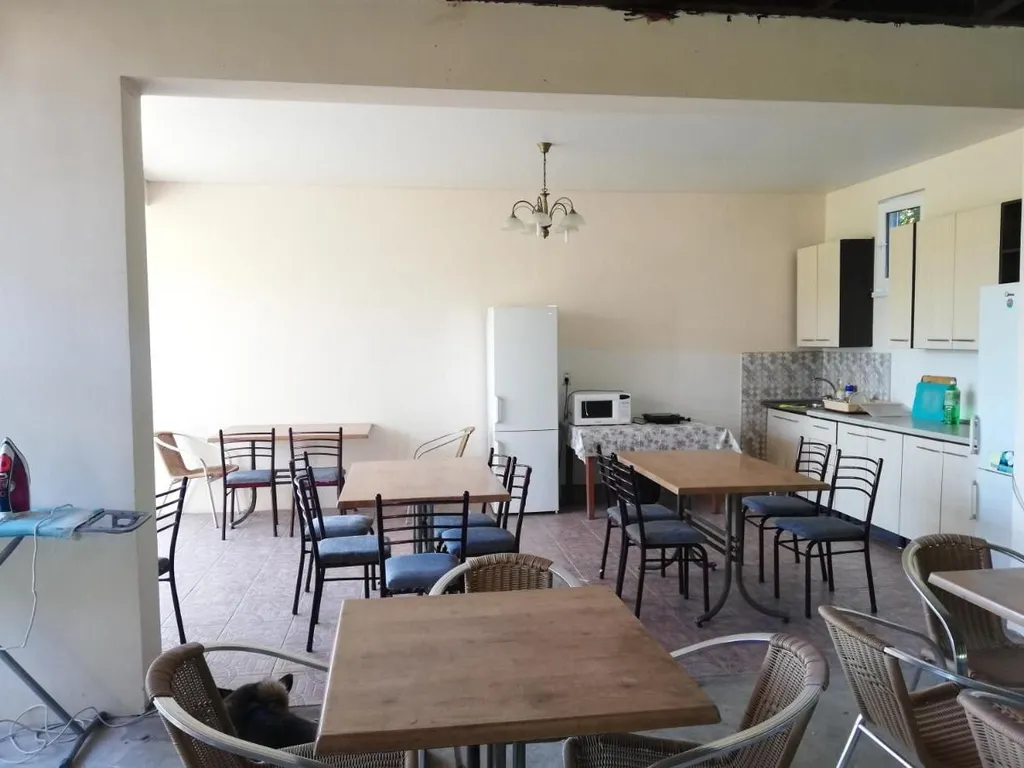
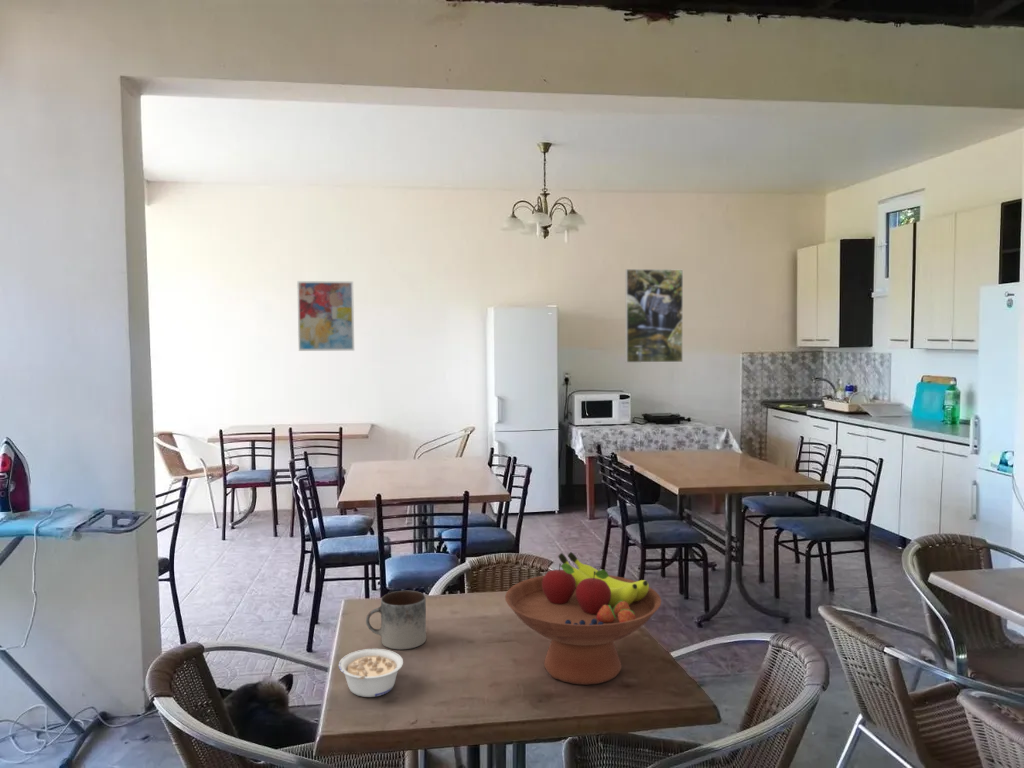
+ wall art (326, 316)
+ legume (372, 673)
+ fruit bowl (582, 618)
+ mug (397, 620)
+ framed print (654, 316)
